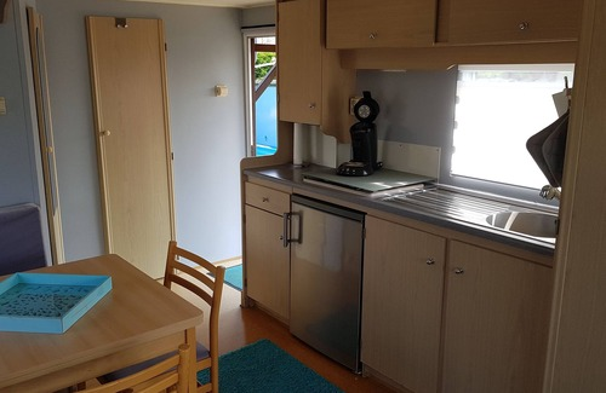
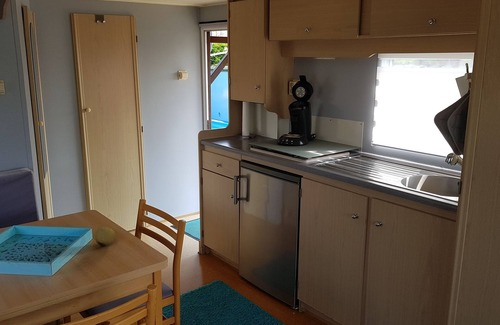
+ fruit (104, 236)
